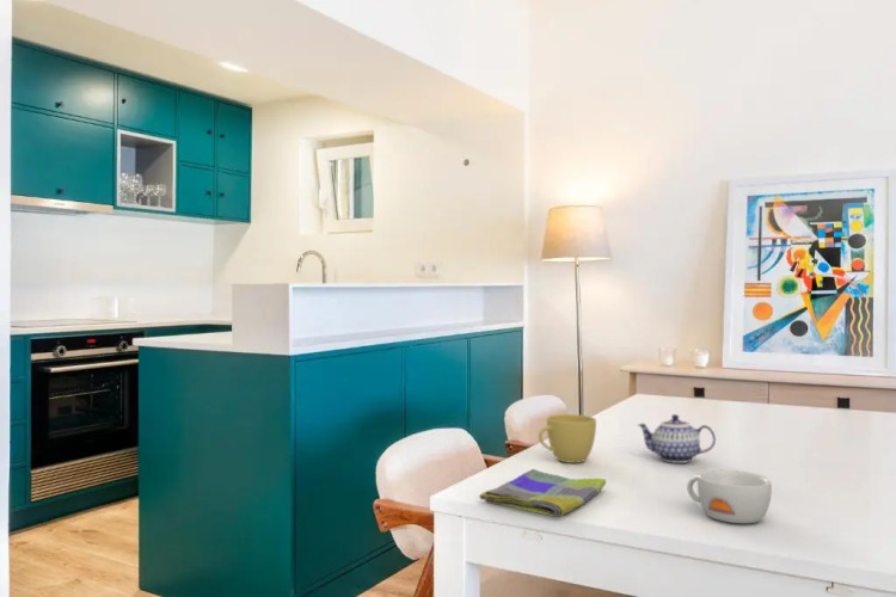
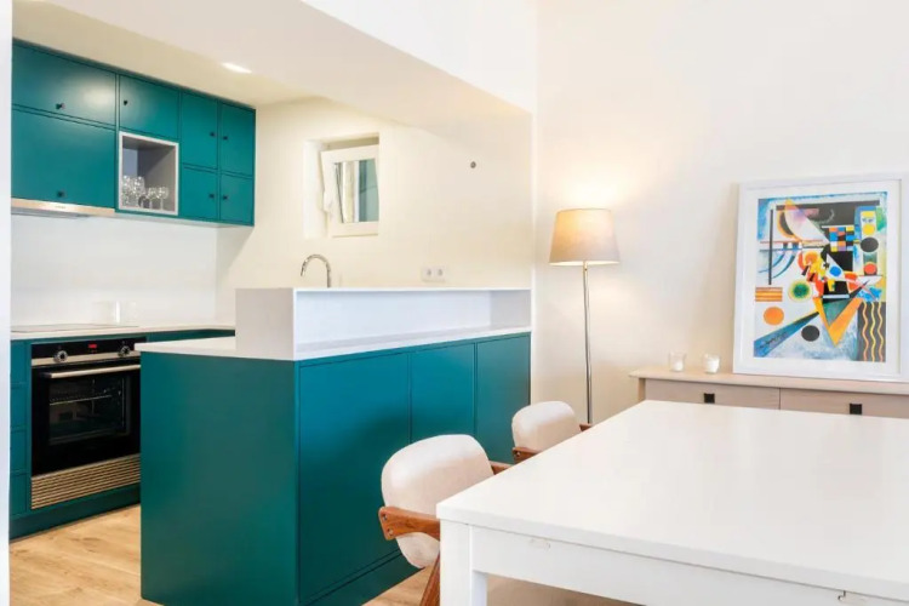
- dish towel (545, 490)
- cup (565, 439)
- bowl (726, 496)
- teapot (675, 437)
